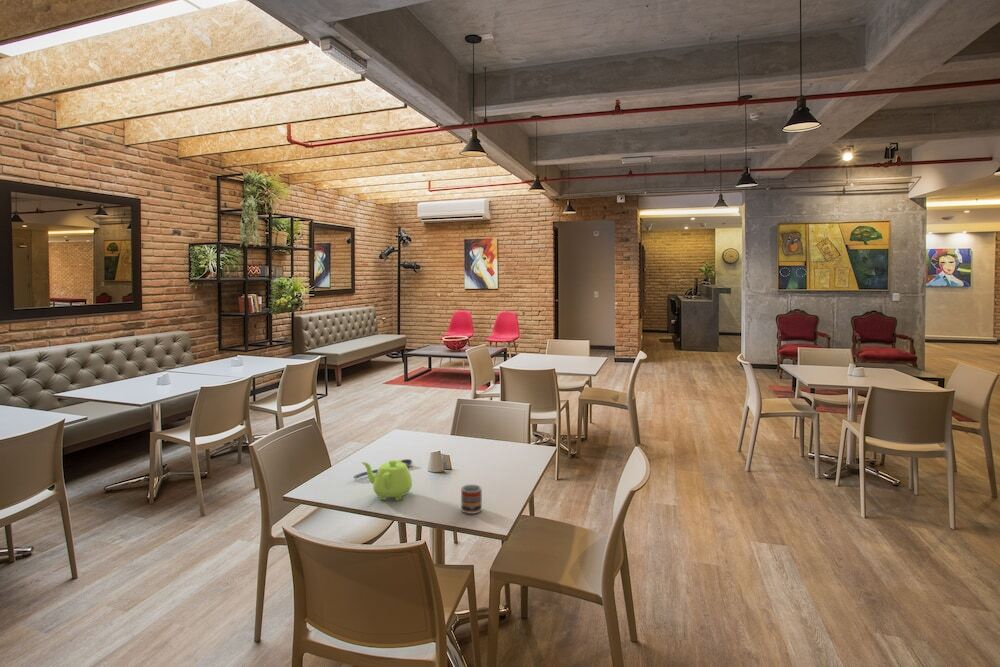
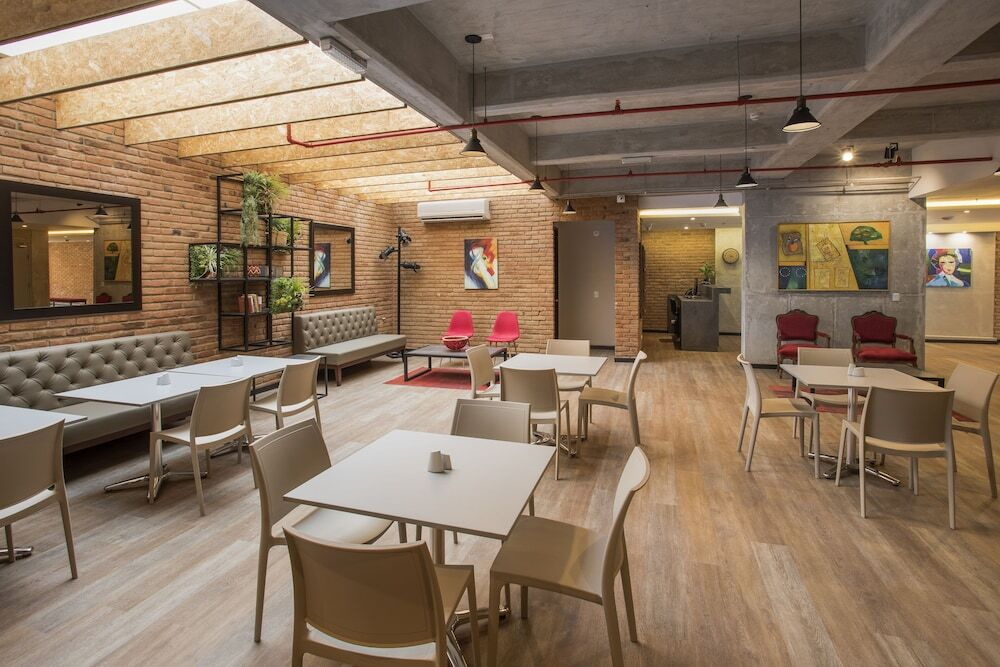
- cup (469, 497)
- teapot (386, 478)
- spoon (377, 469)
